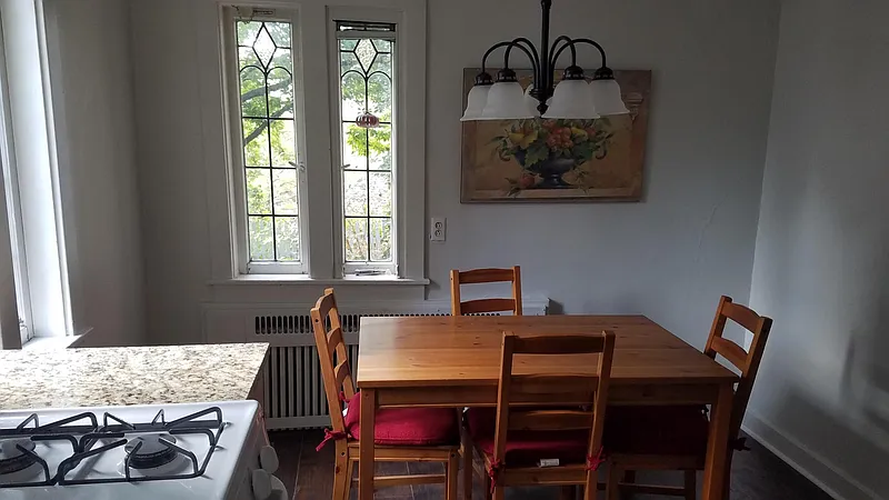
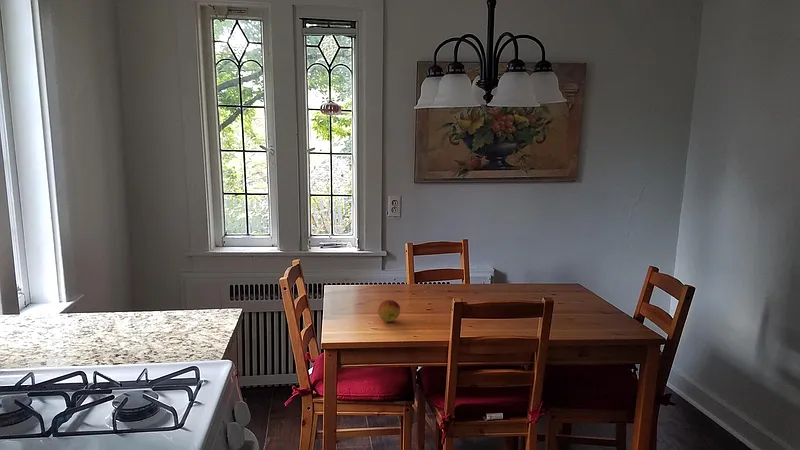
+ fruit (388, 310)
